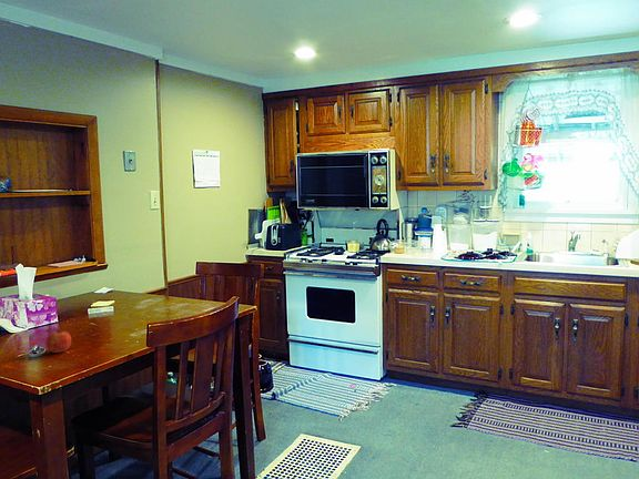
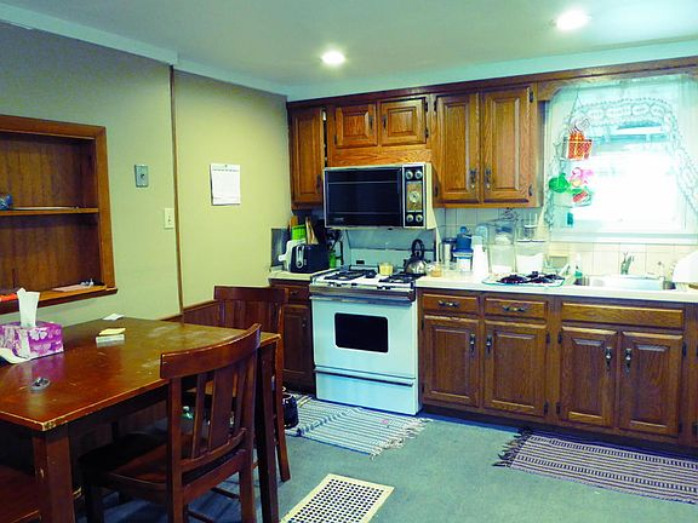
- fruit (58, 339)
